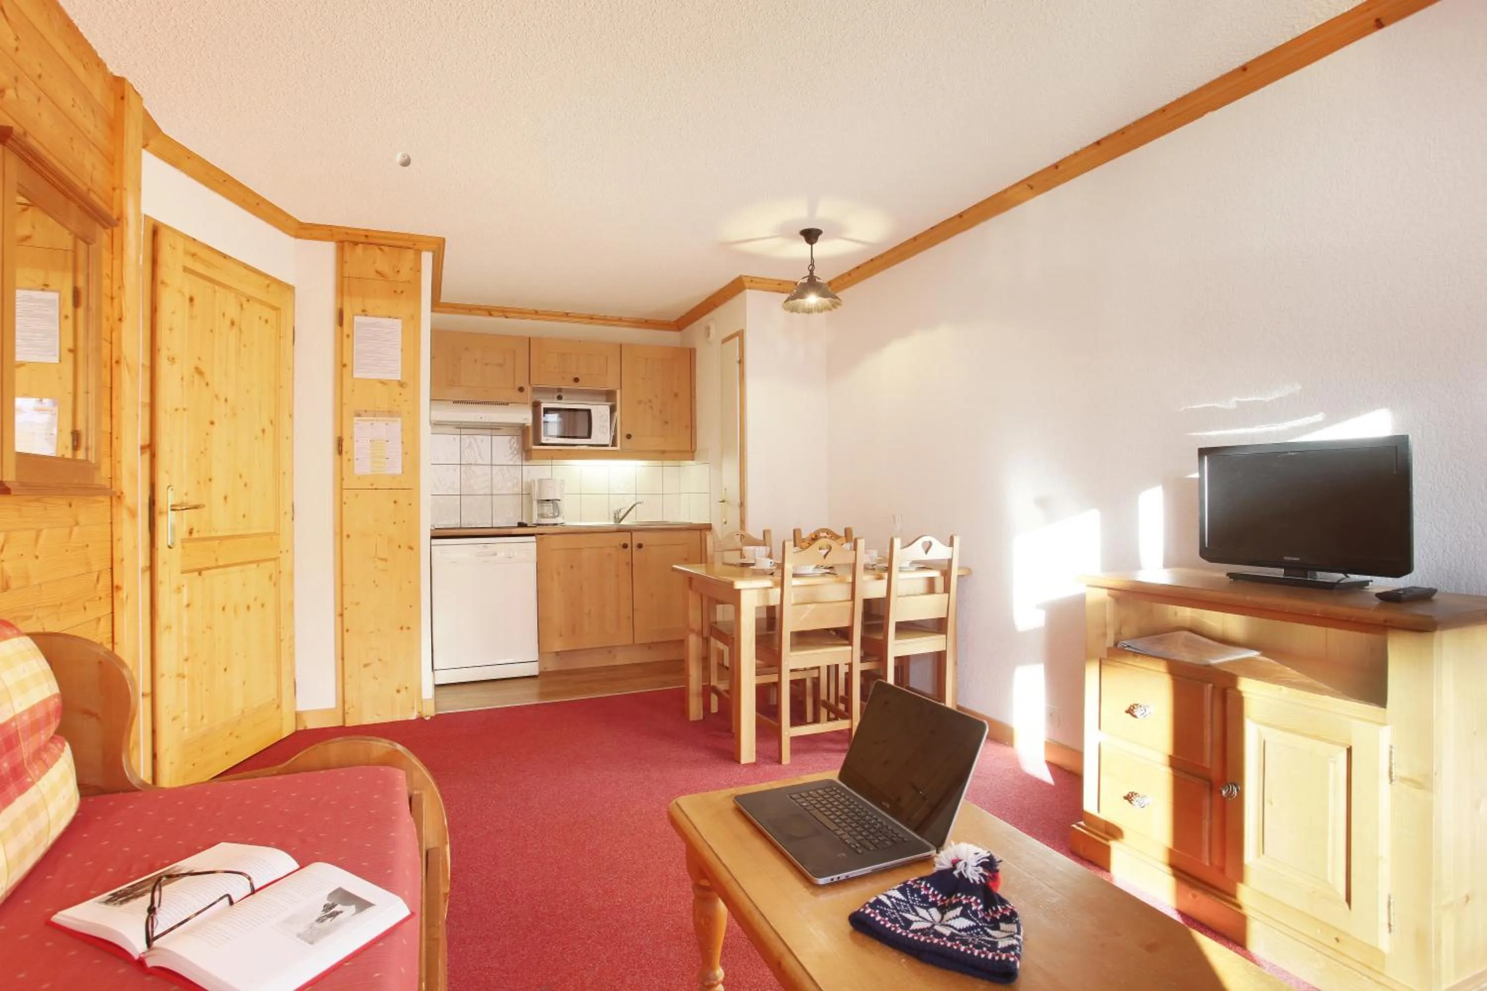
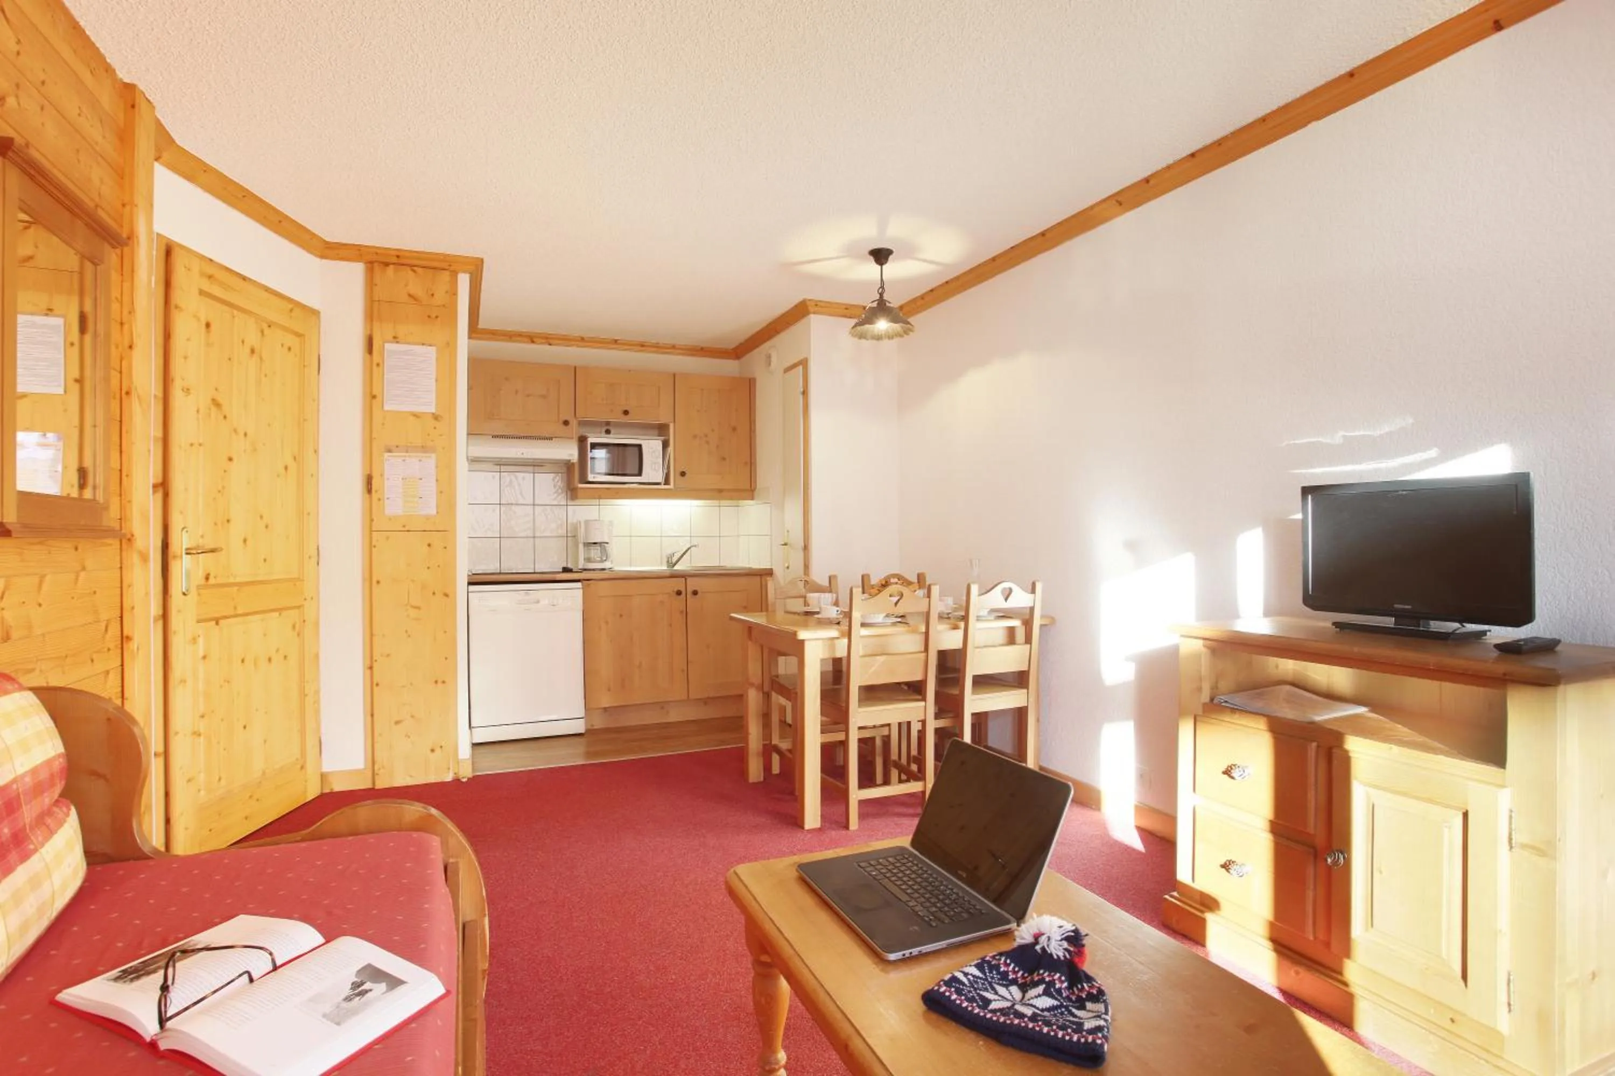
- eyeball (404, 159)
